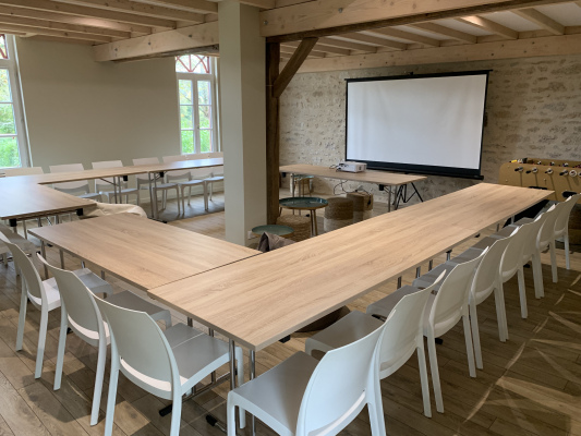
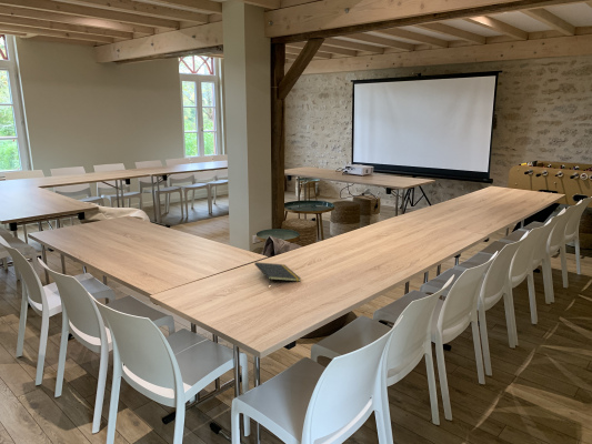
+ notepad (277, 271)
